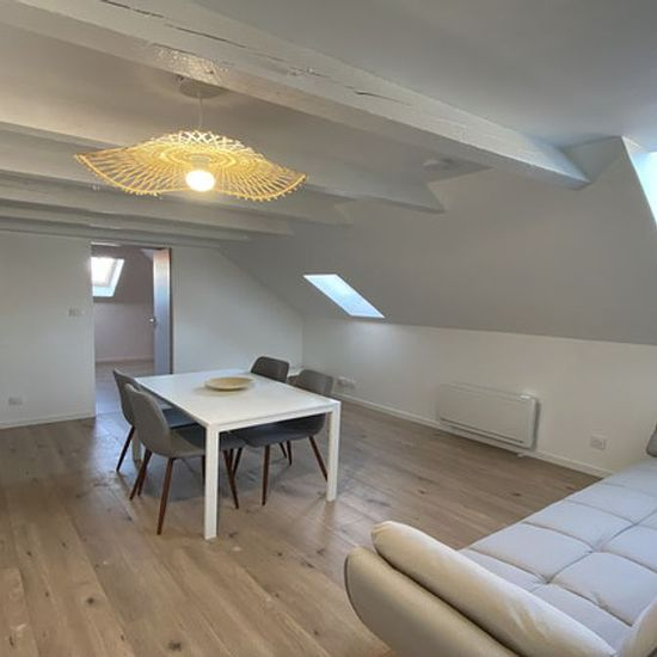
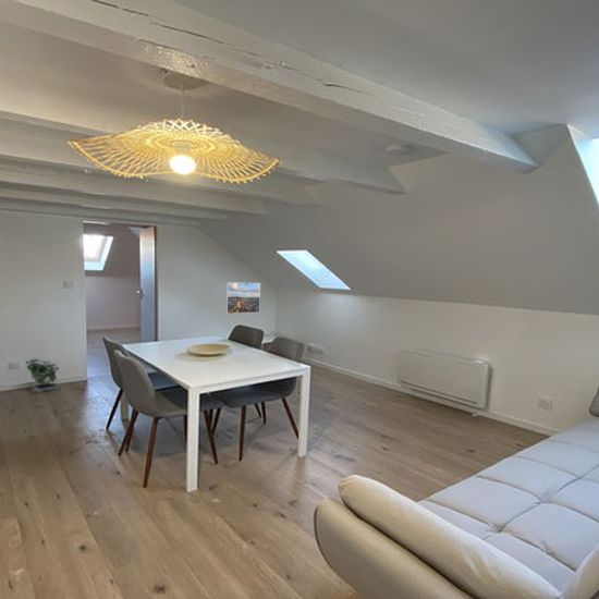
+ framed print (243, 297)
+ potted plant (42, 372)
